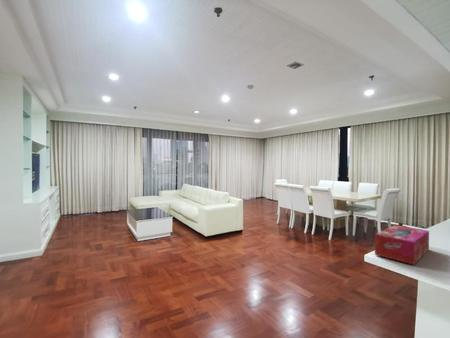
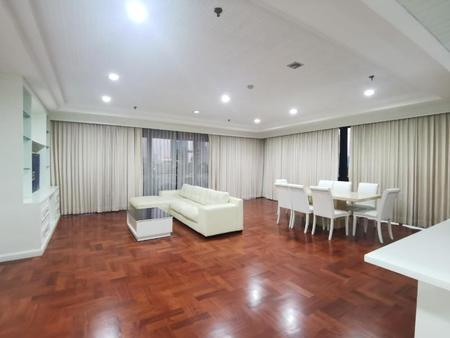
- tissue box (402, 242)
